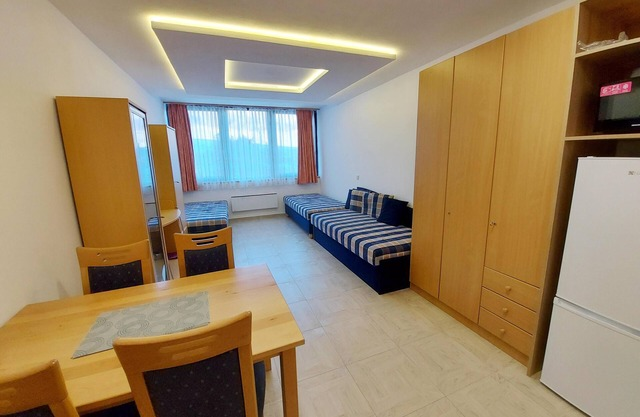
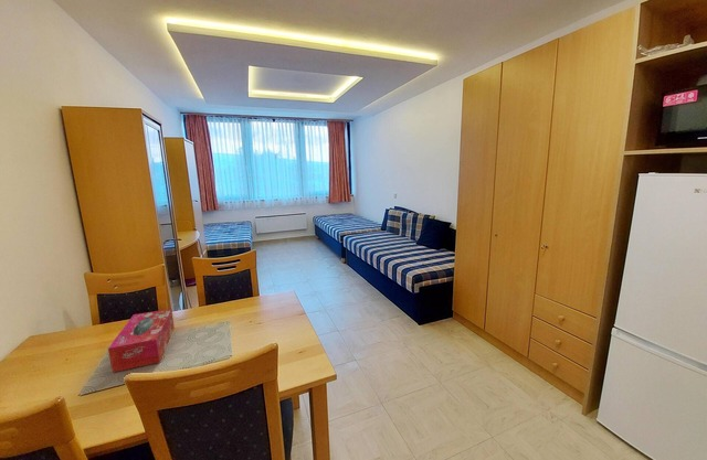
+ tissue box (145, 336)
